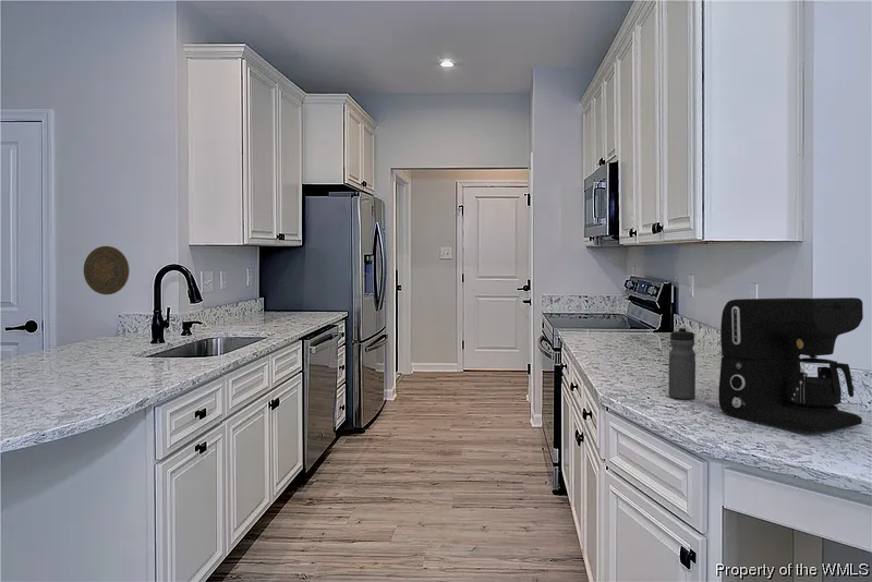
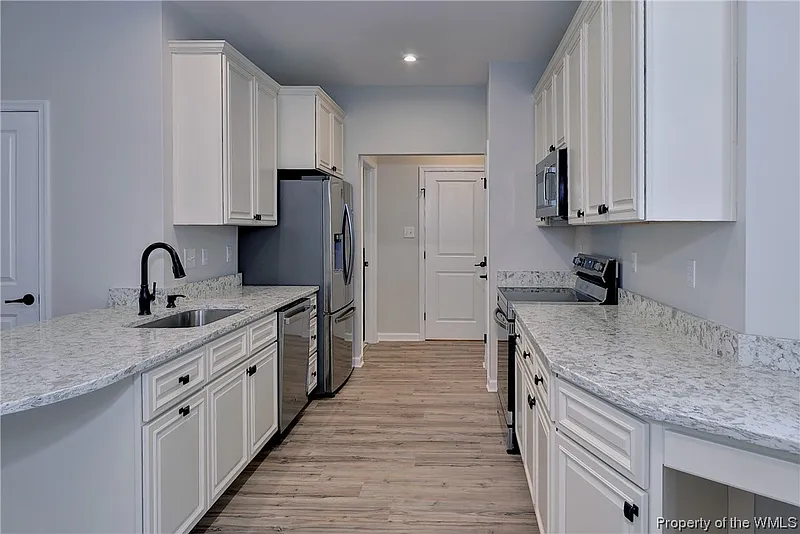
- coffee maker (792, 359)
- water bottle (681, 362)
- decorative plate (105, 270)
